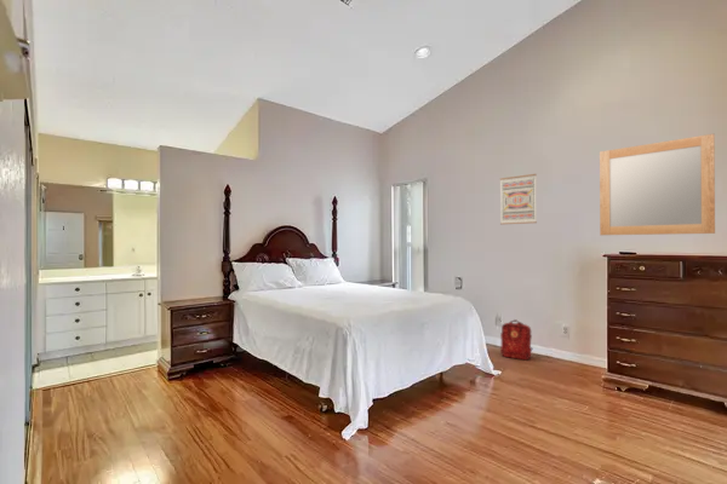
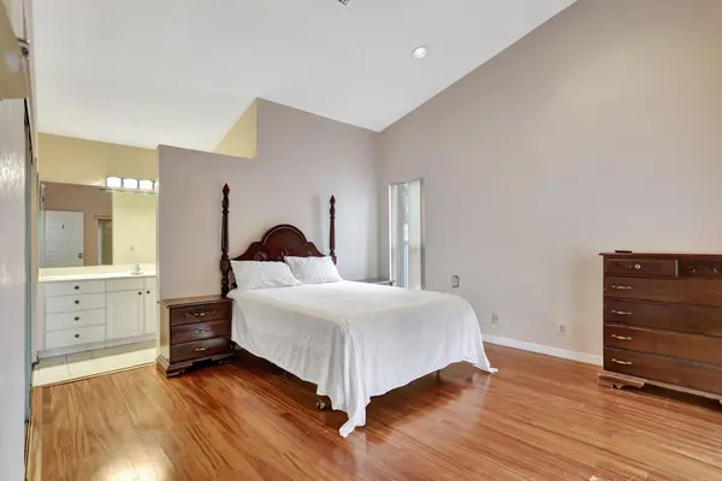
- wall art (517, 200)
- home mirror (652, 189)
- backpack (515, 338)
